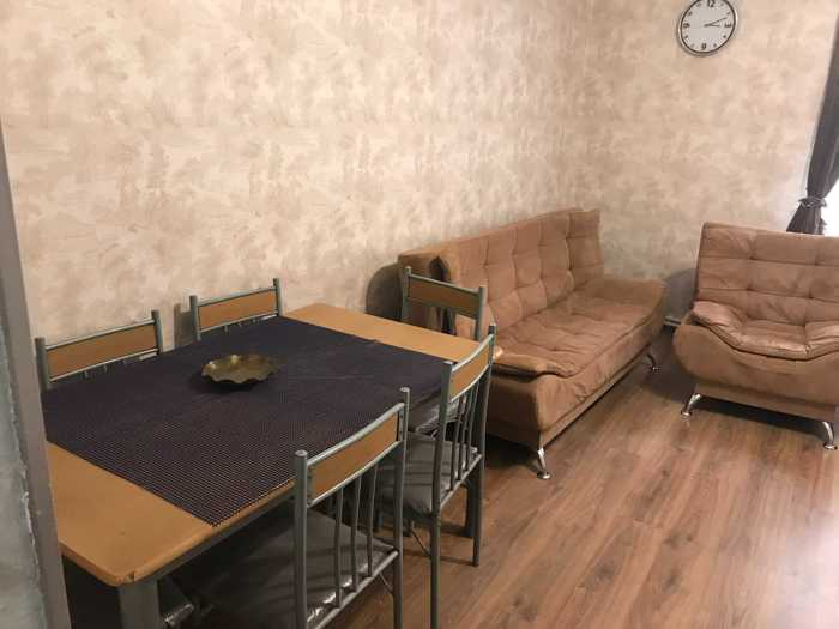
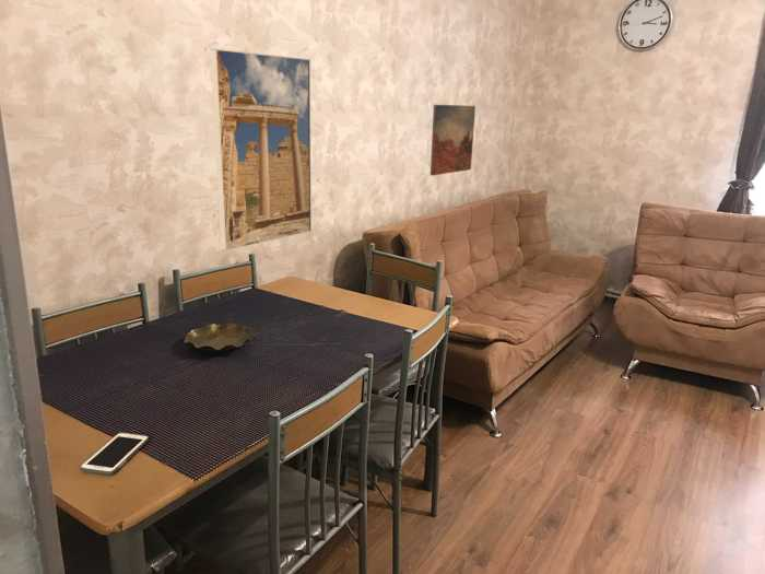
+ cell phone (116, 453)
+ wall art (454, 139)
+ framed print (267, 151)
